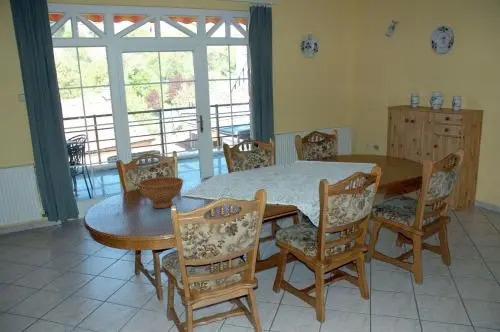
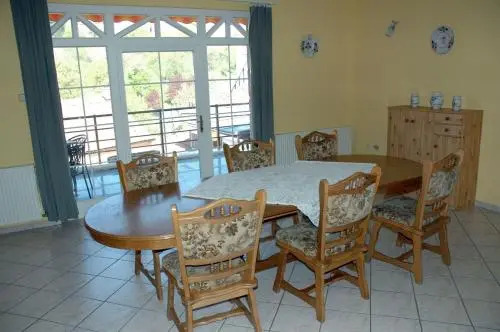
- bowl (161, 193)
